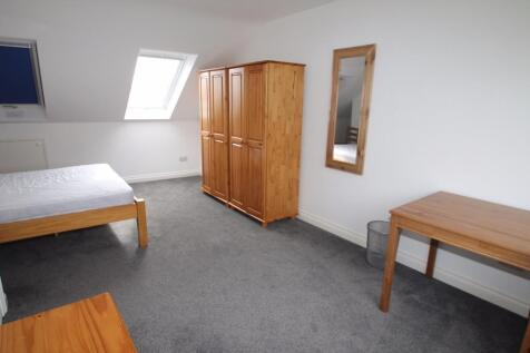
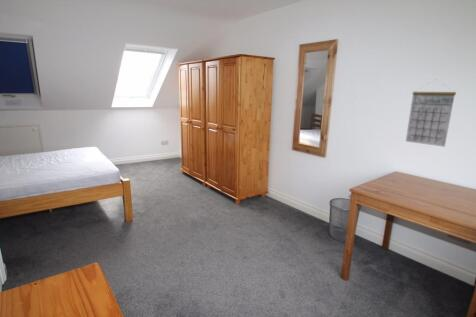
+ calendar (429, 112)
